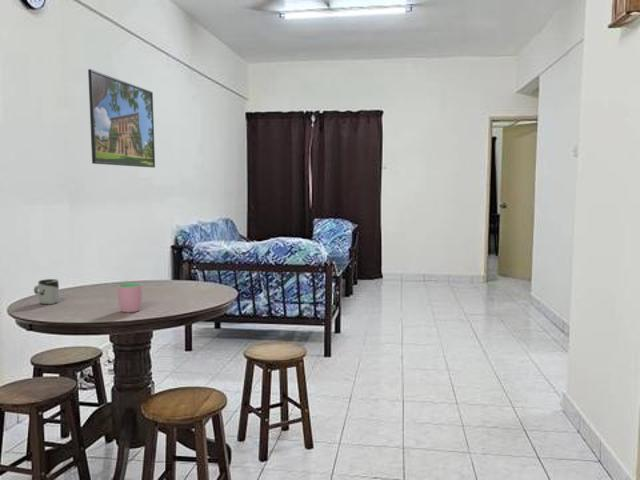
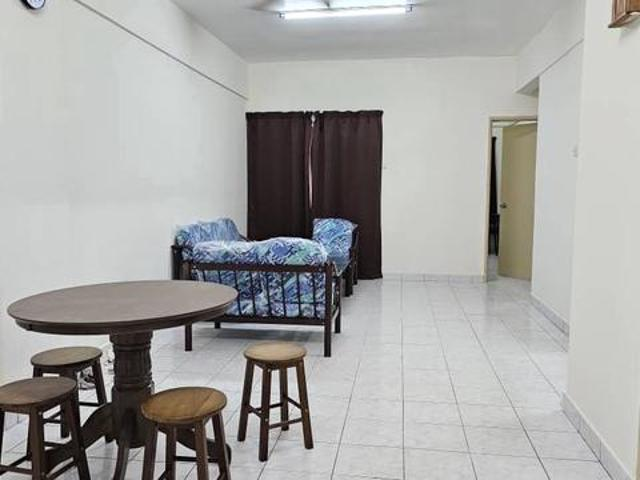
- cup (45, 291)
- cup (132, 297)
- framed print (125, 124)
